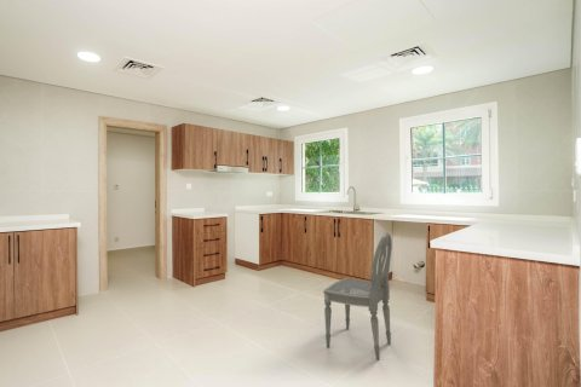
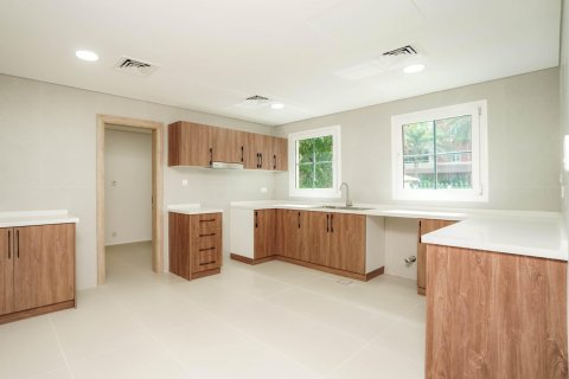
- dining chair (359, 287)
